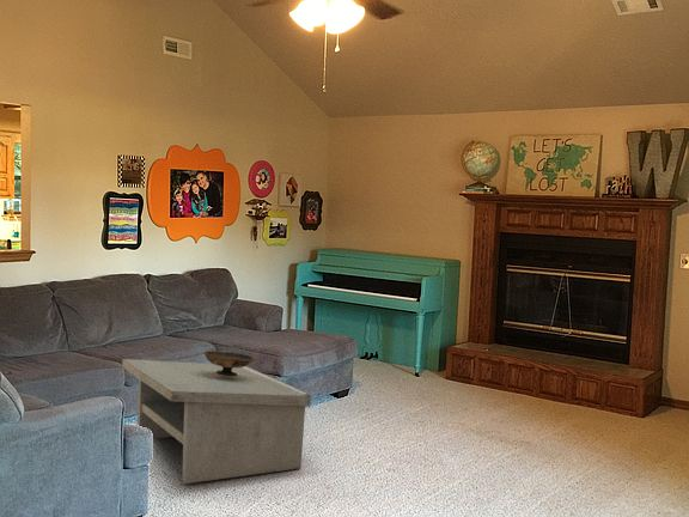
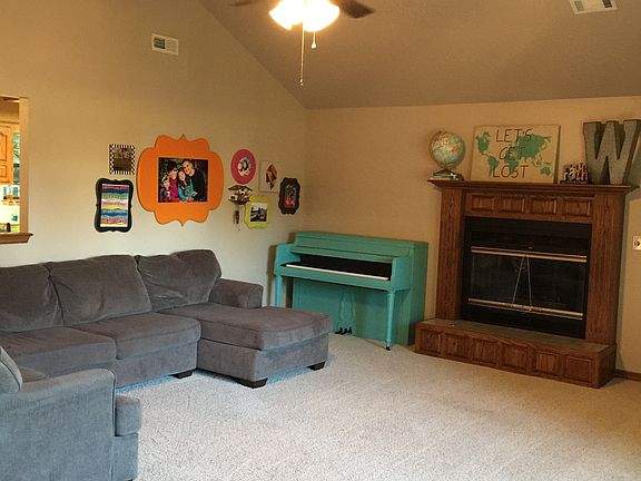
- decorative bowl (226, 361)
- coffee table (211, 410)
